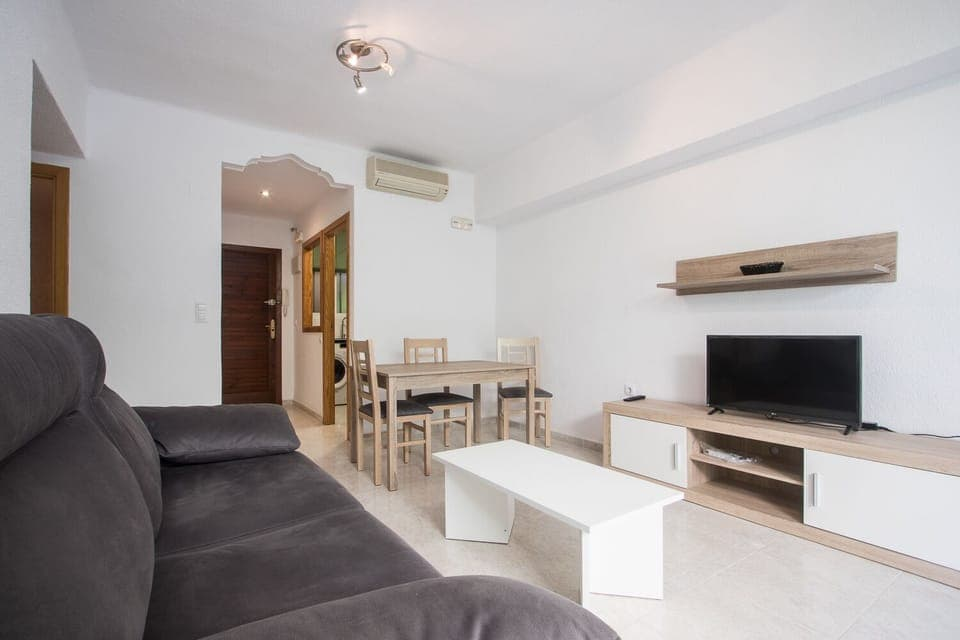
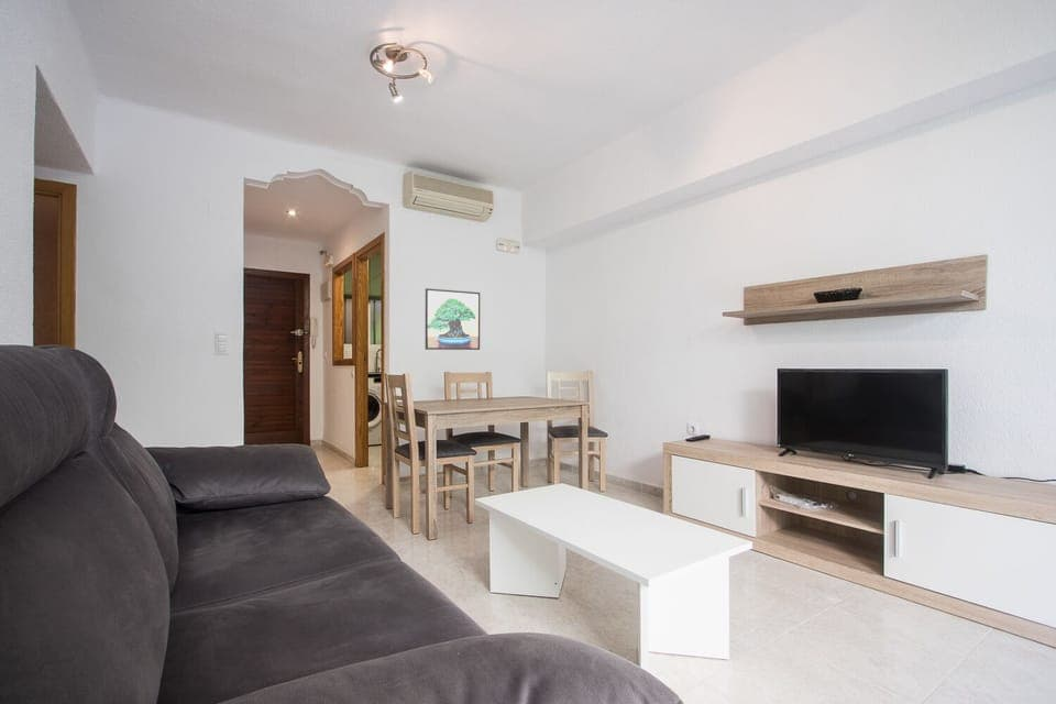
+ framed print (453, 320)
